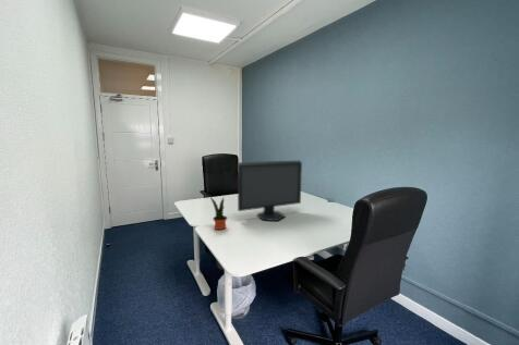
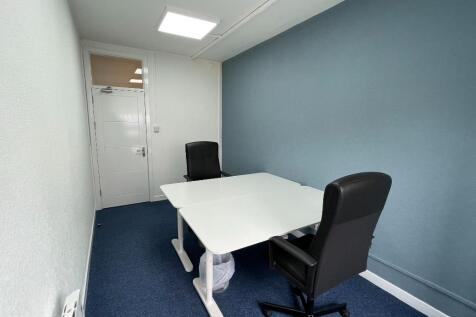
- monitor (270, 189)
- potted plant (217, 211)
